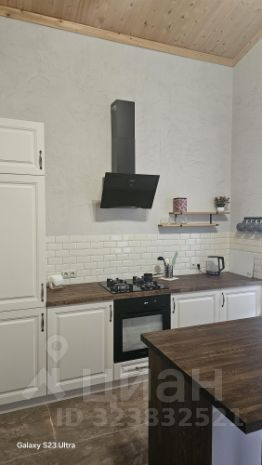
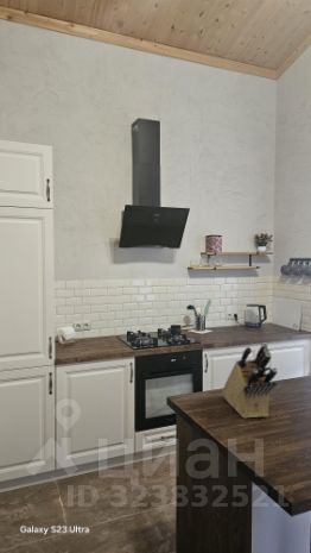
+ knife block (247, 373)
